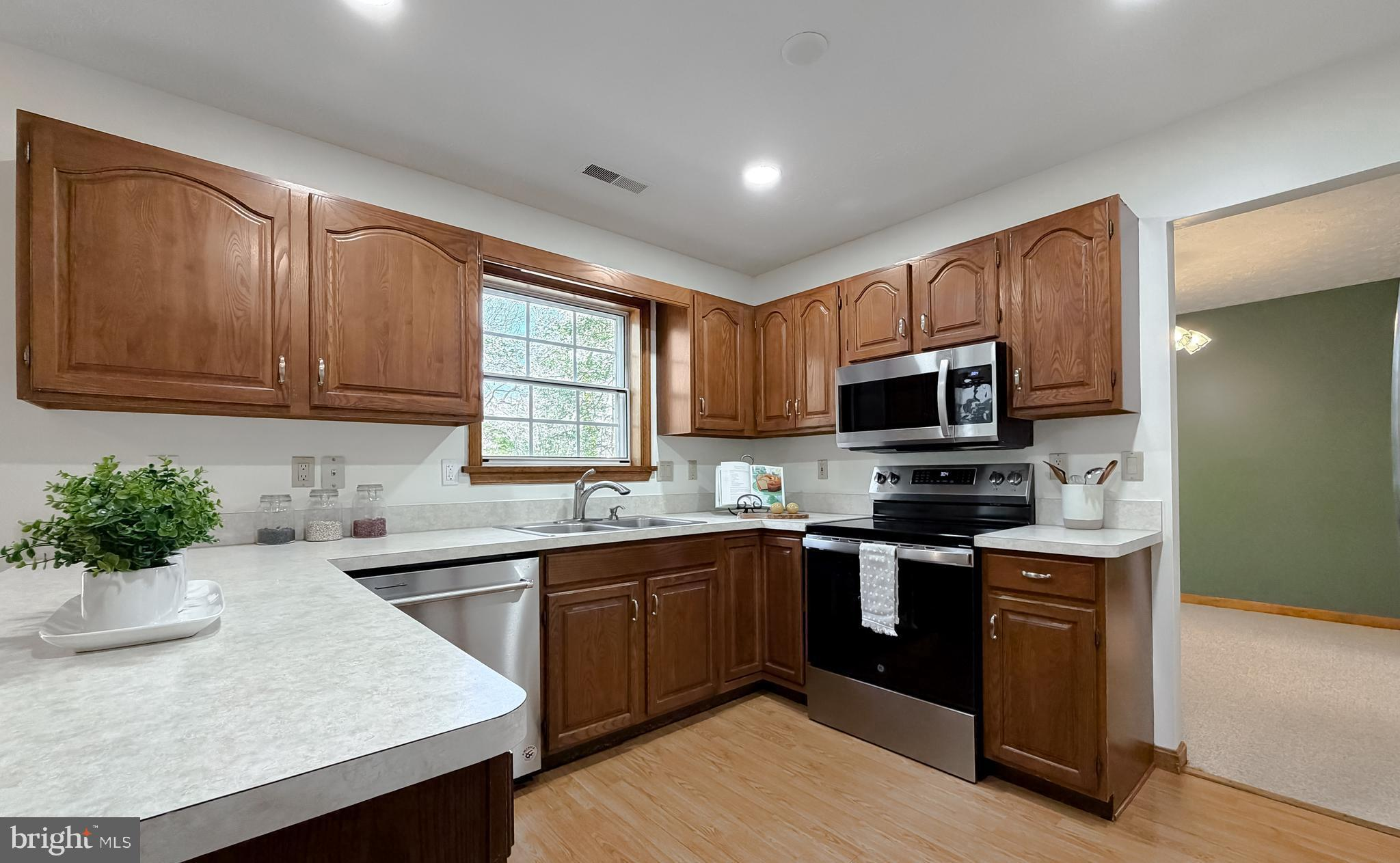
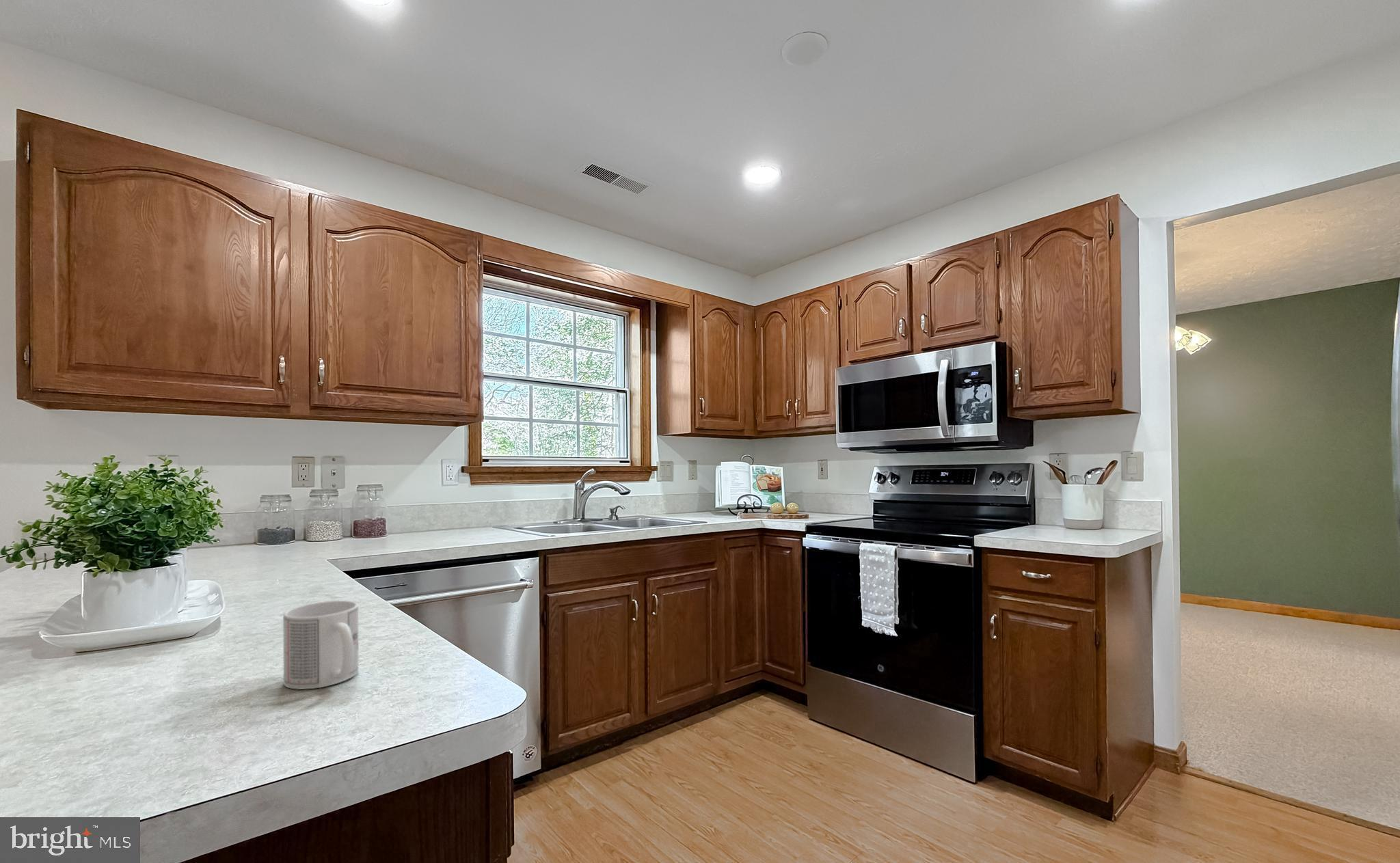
+ mug (328, 645)
